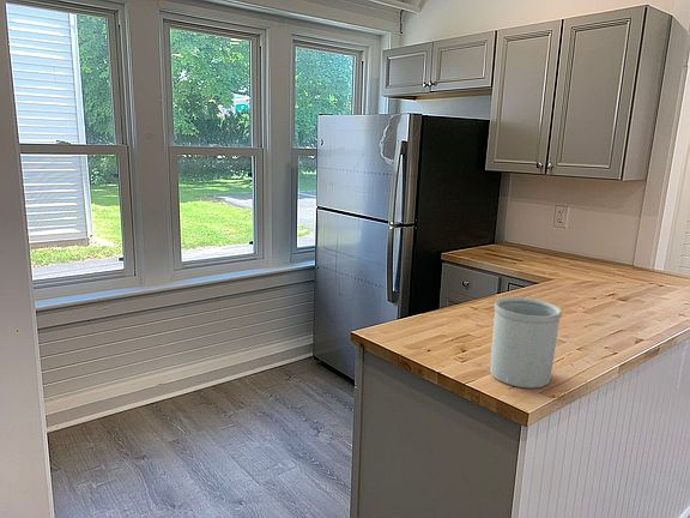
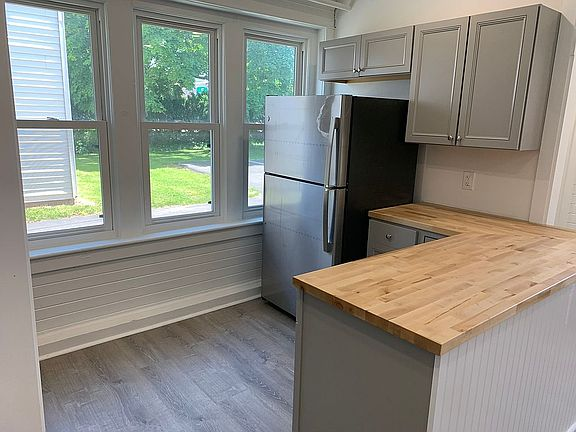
- utensil holder (523, 341)
